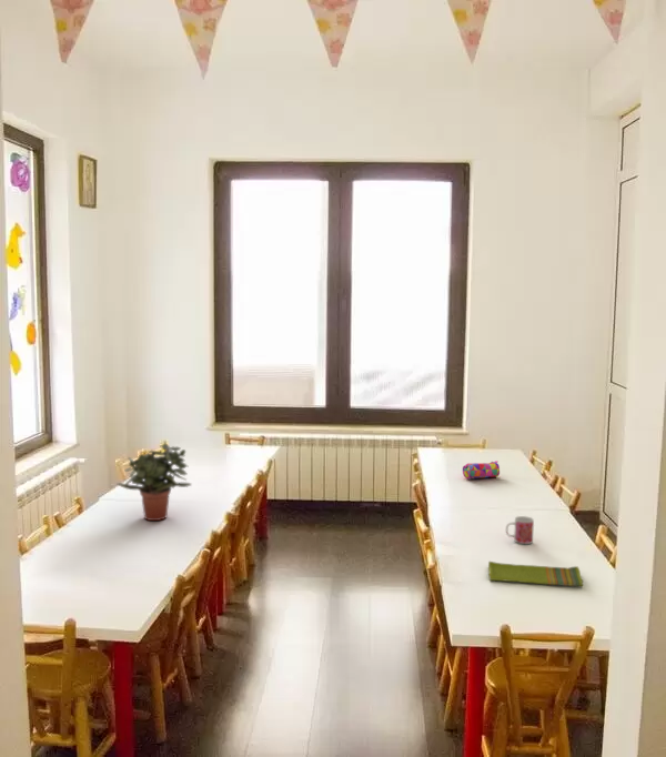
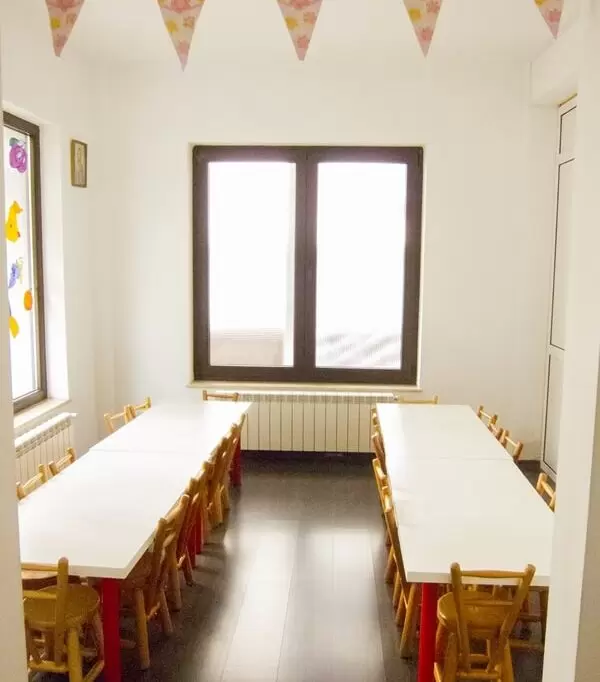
- pencil case (481, 470)
- dish towel (534, 573)
- mug (518, 529)
- potted plant (153, 482)
